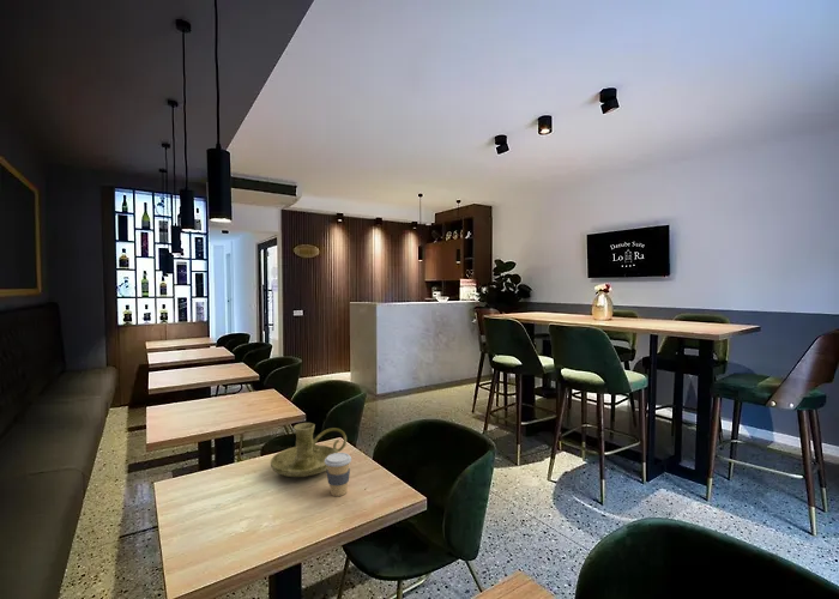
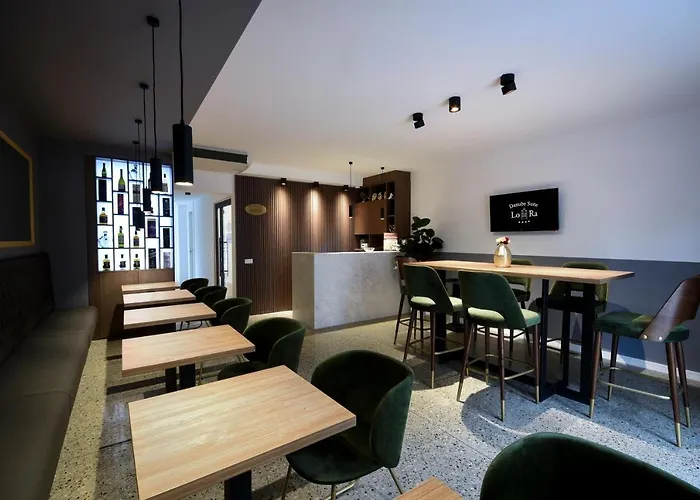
- candle holder (312, 444)
- coffee cup (338, 474)
